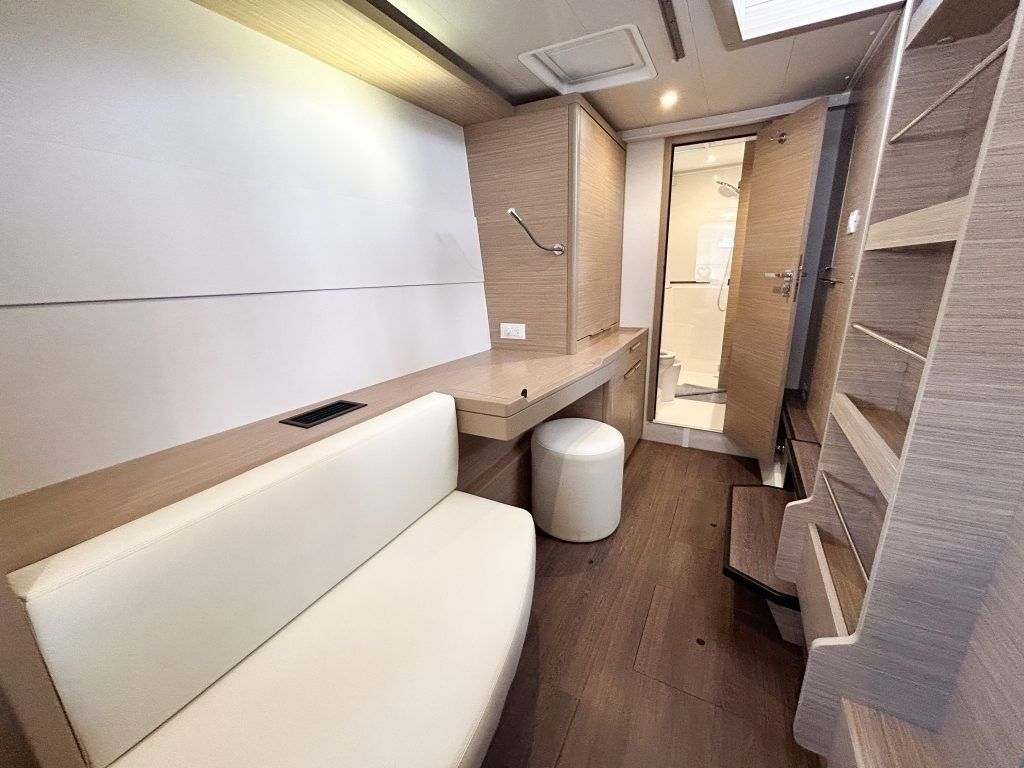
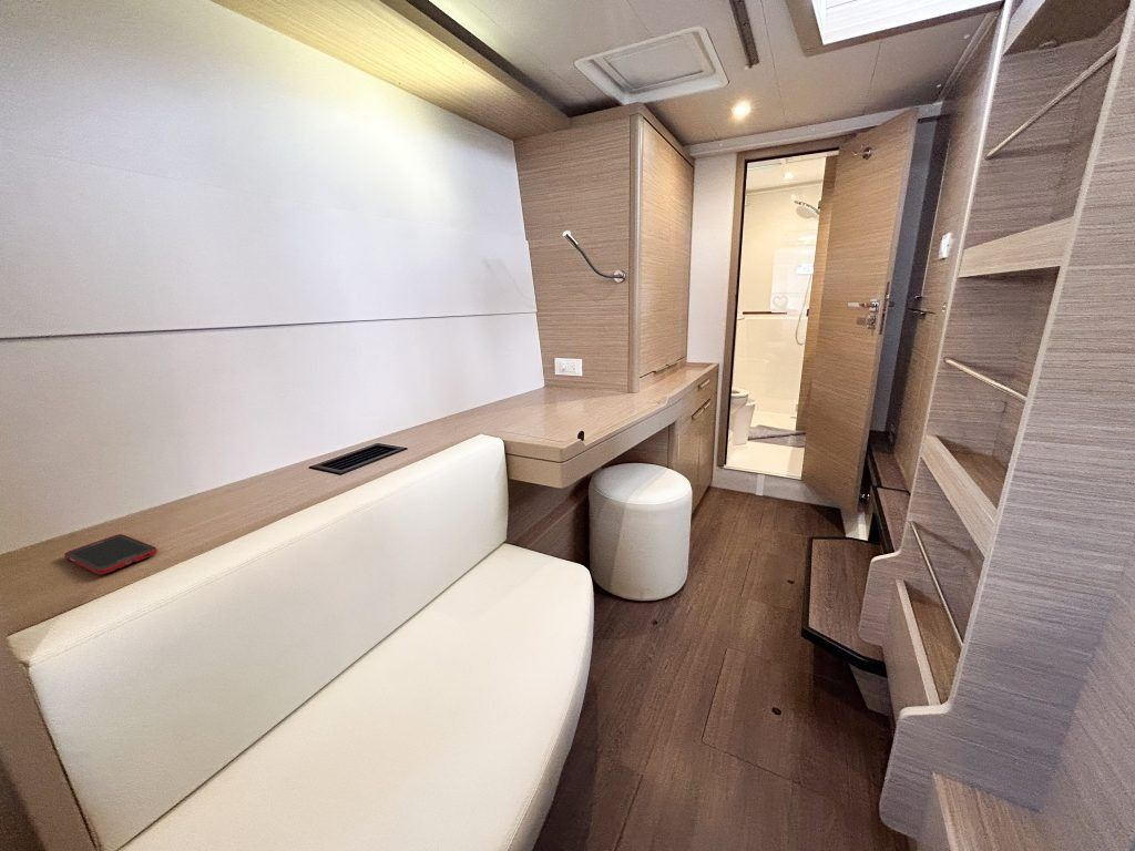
+ cell phone (111, 553)
